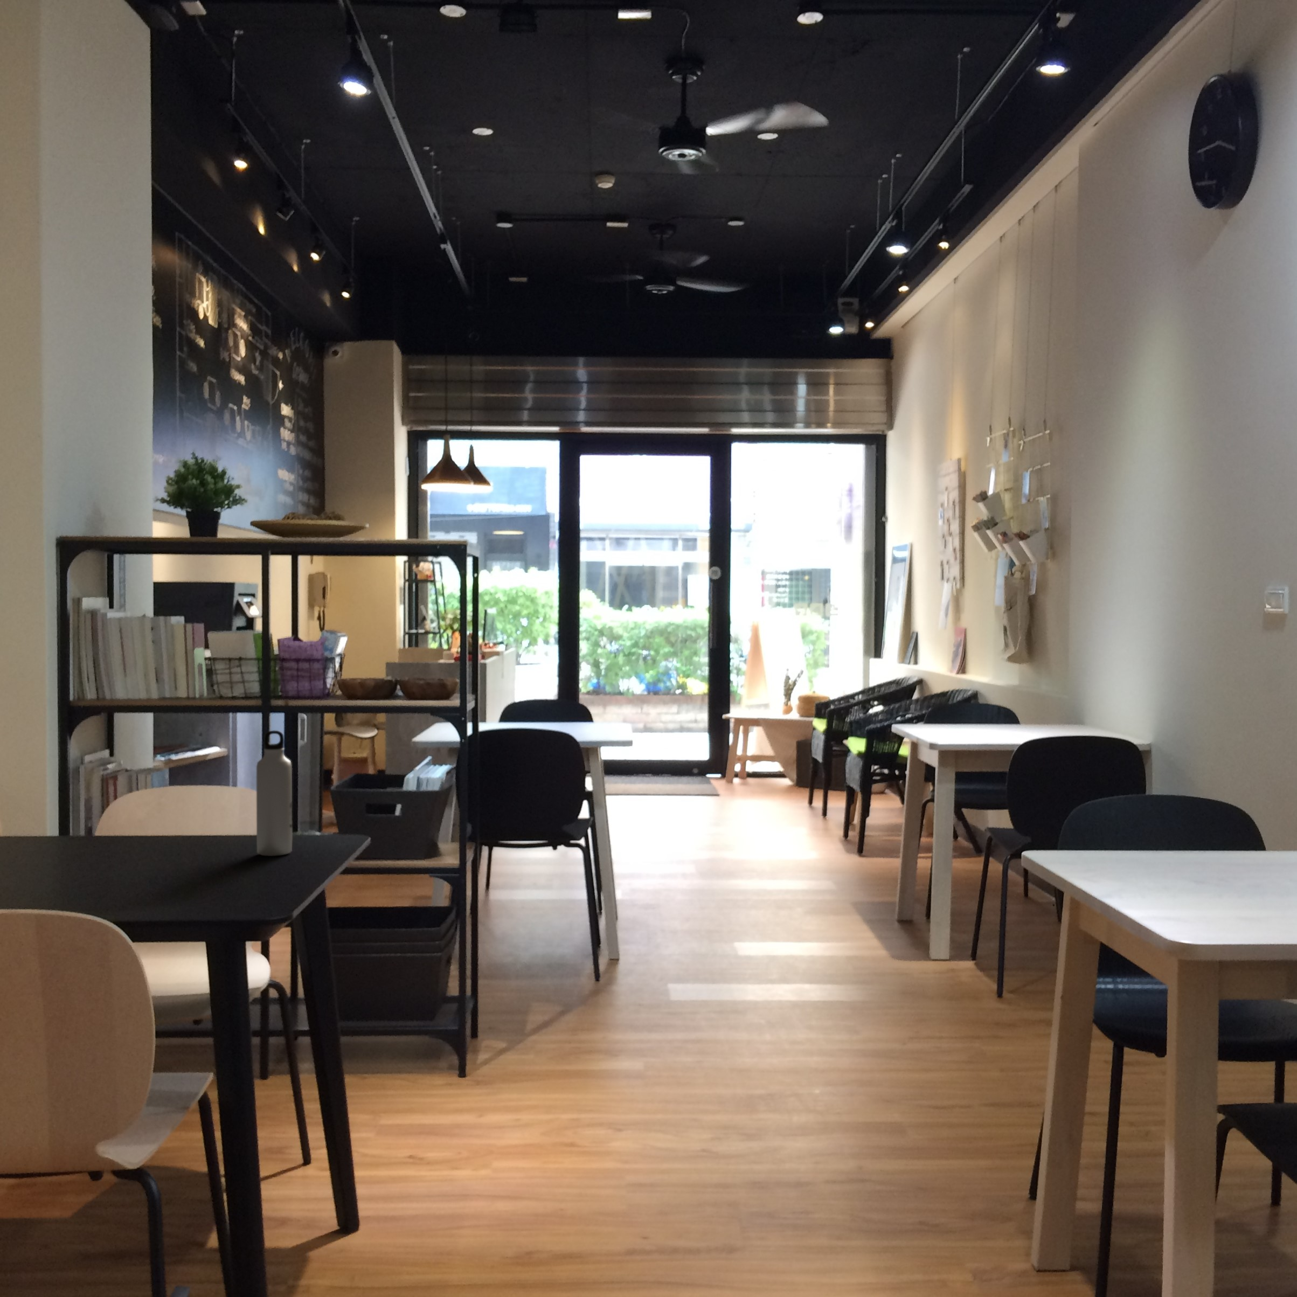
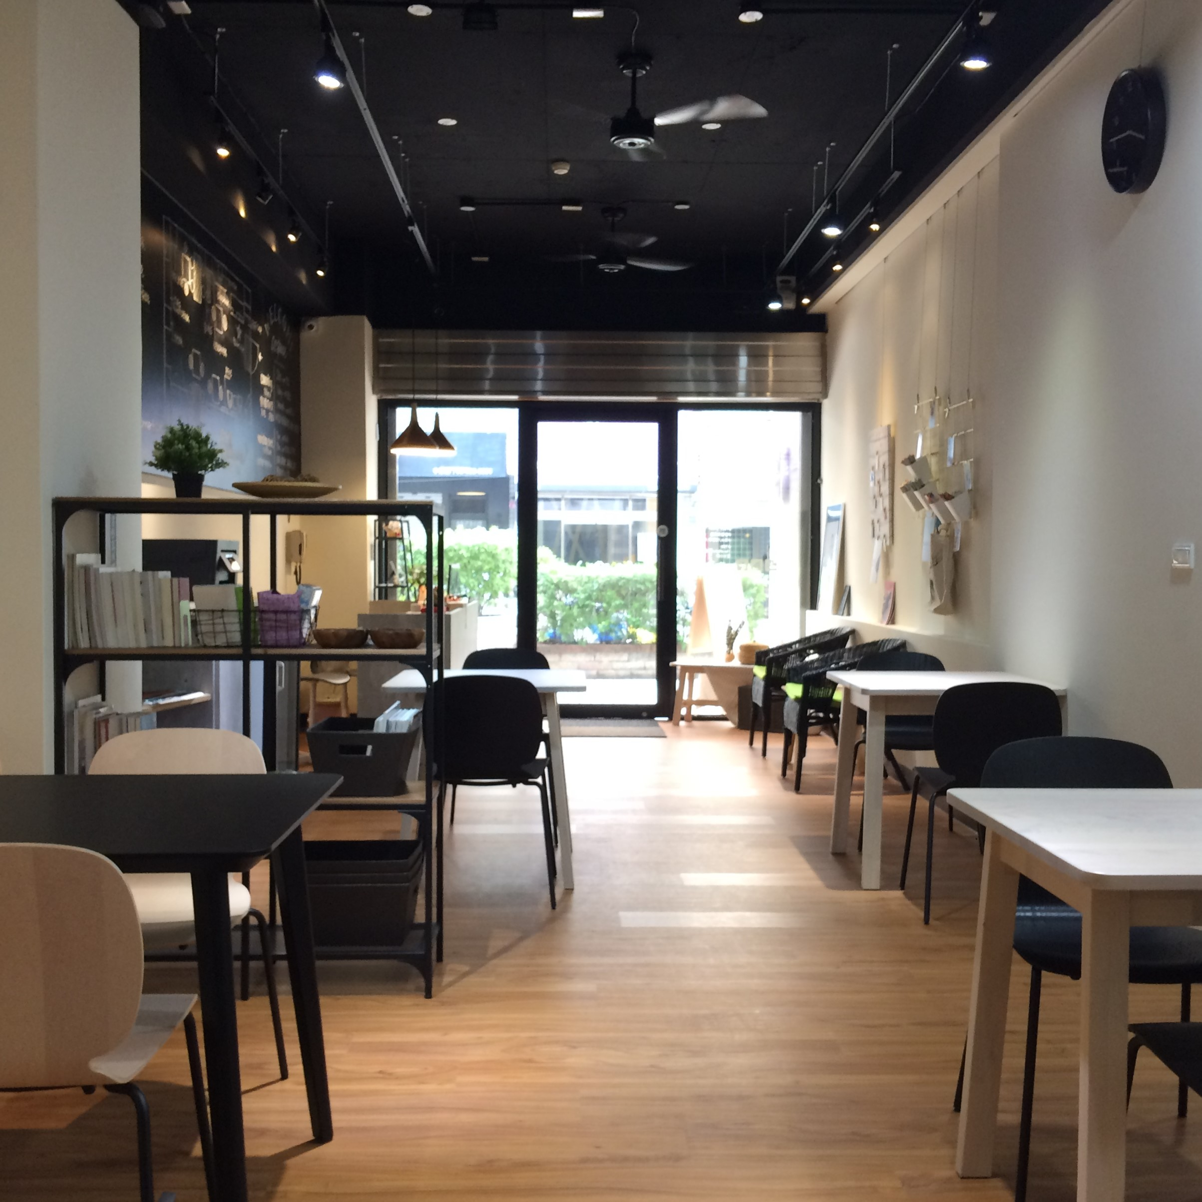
- water bottle (273, 791)
